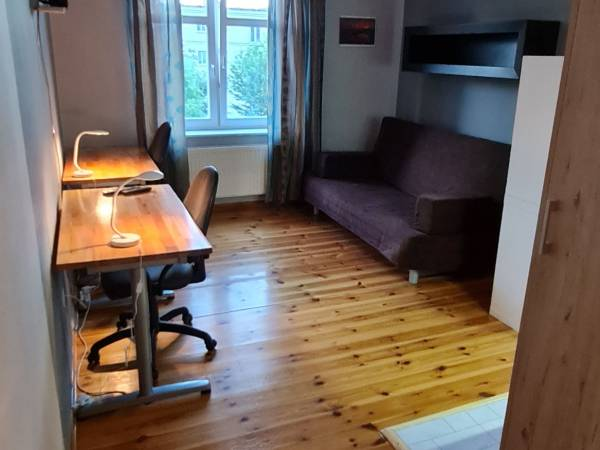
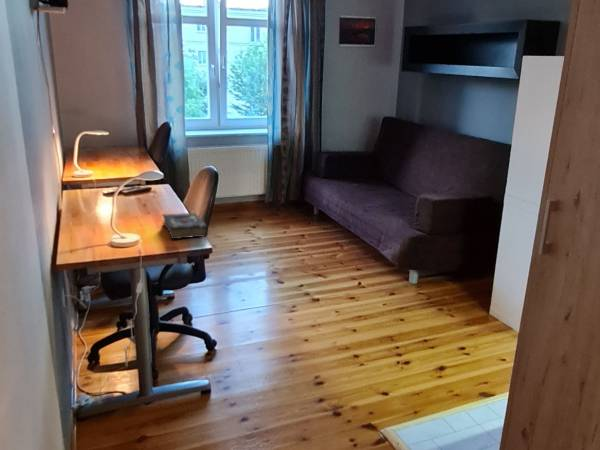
+ book (184, 223)
